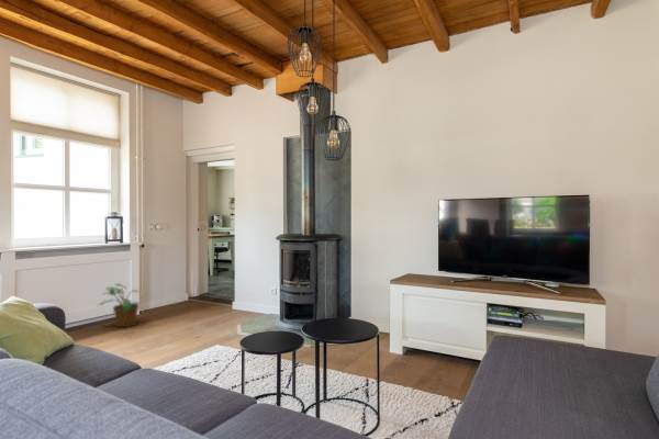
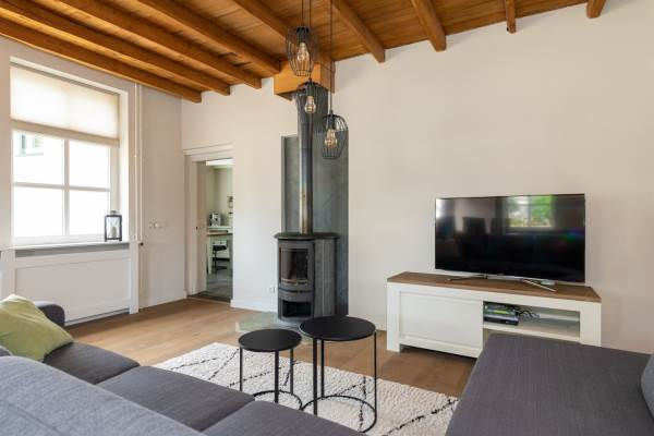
- potted plant (118, 305)
